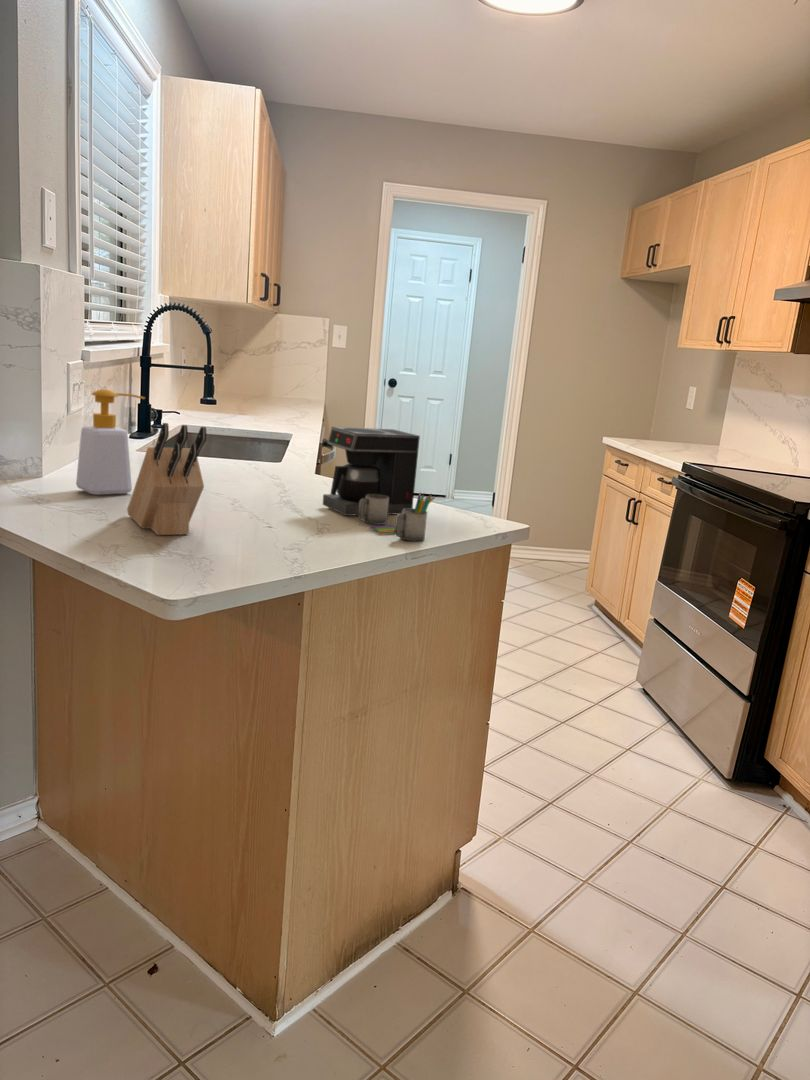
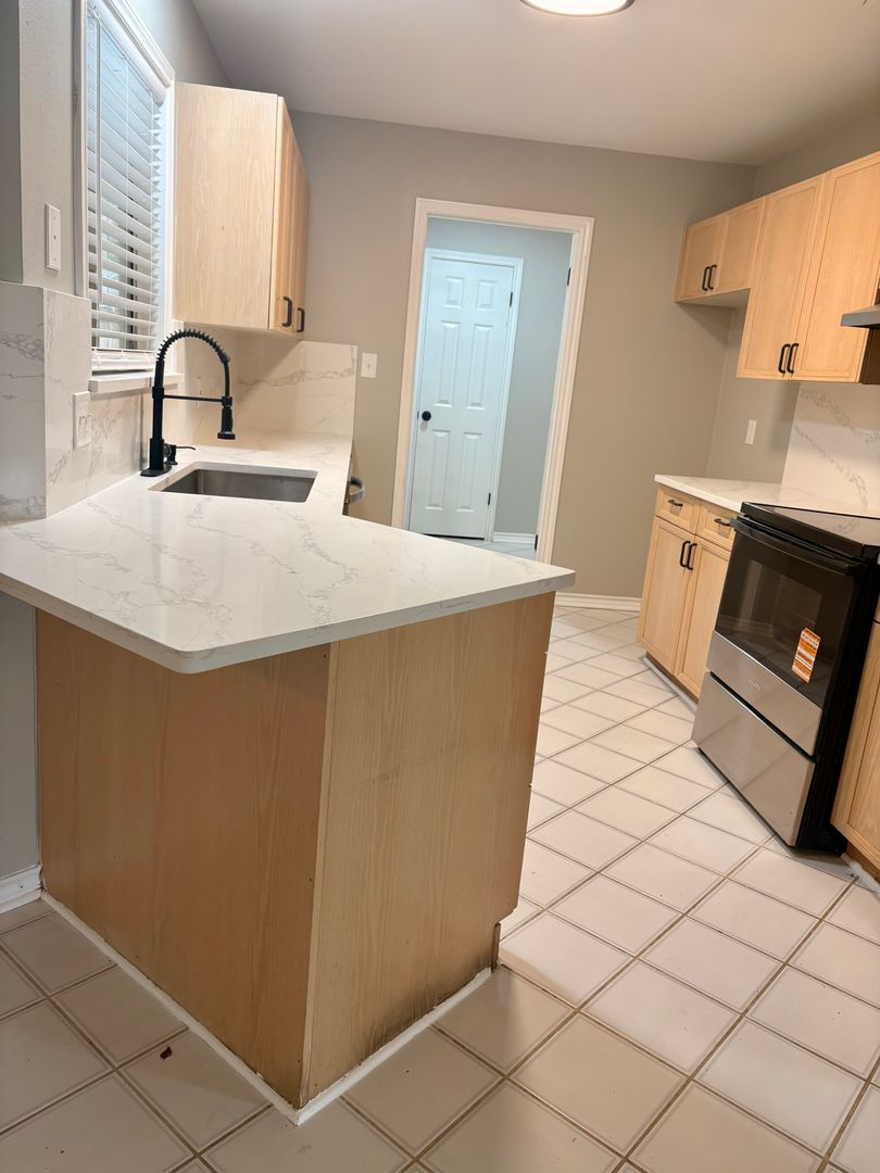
- coffee maker (397, 480)
- soap bottle (114, 441)
- knife block (167, 473)
